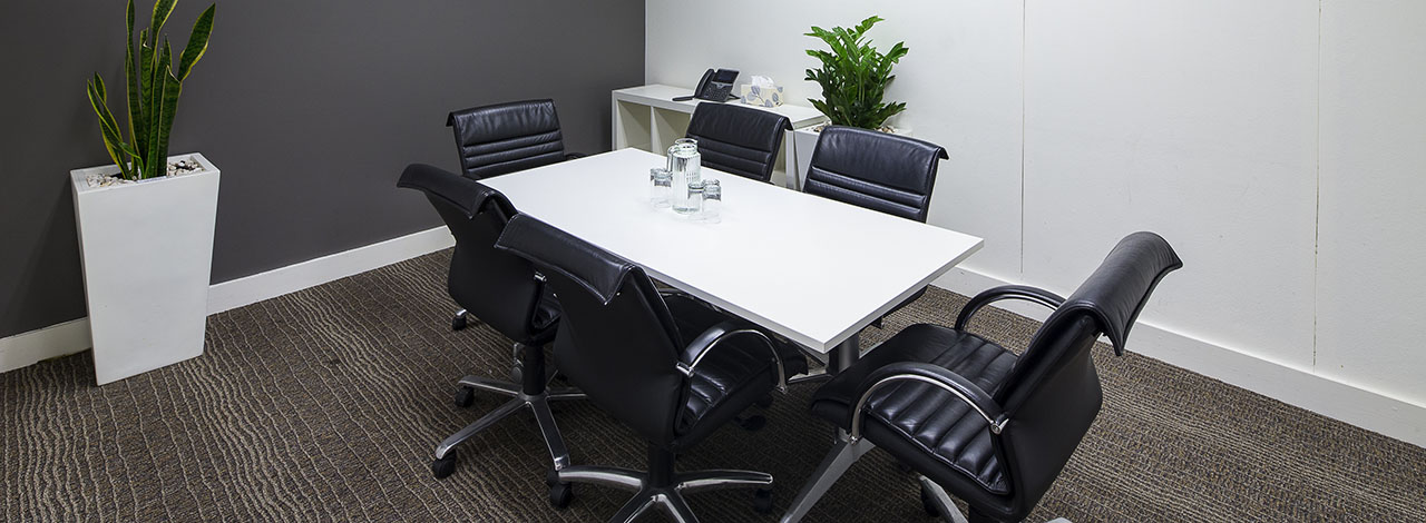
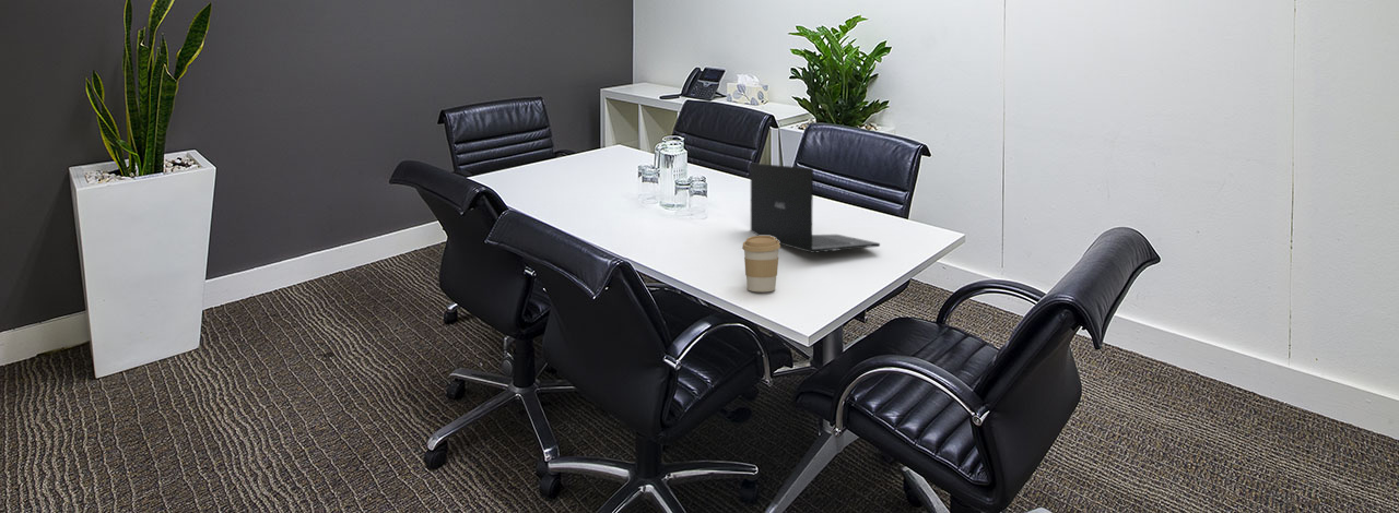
+ laptop (811, 203)
+ coffee cup (761, 263)
